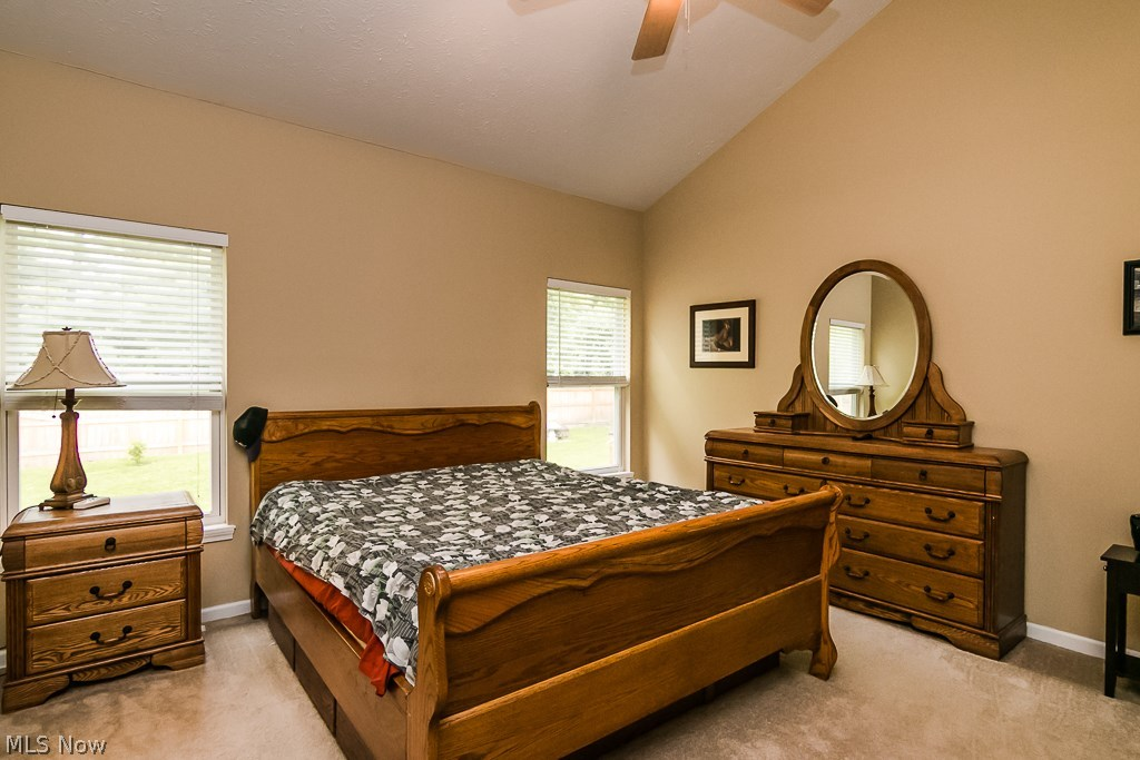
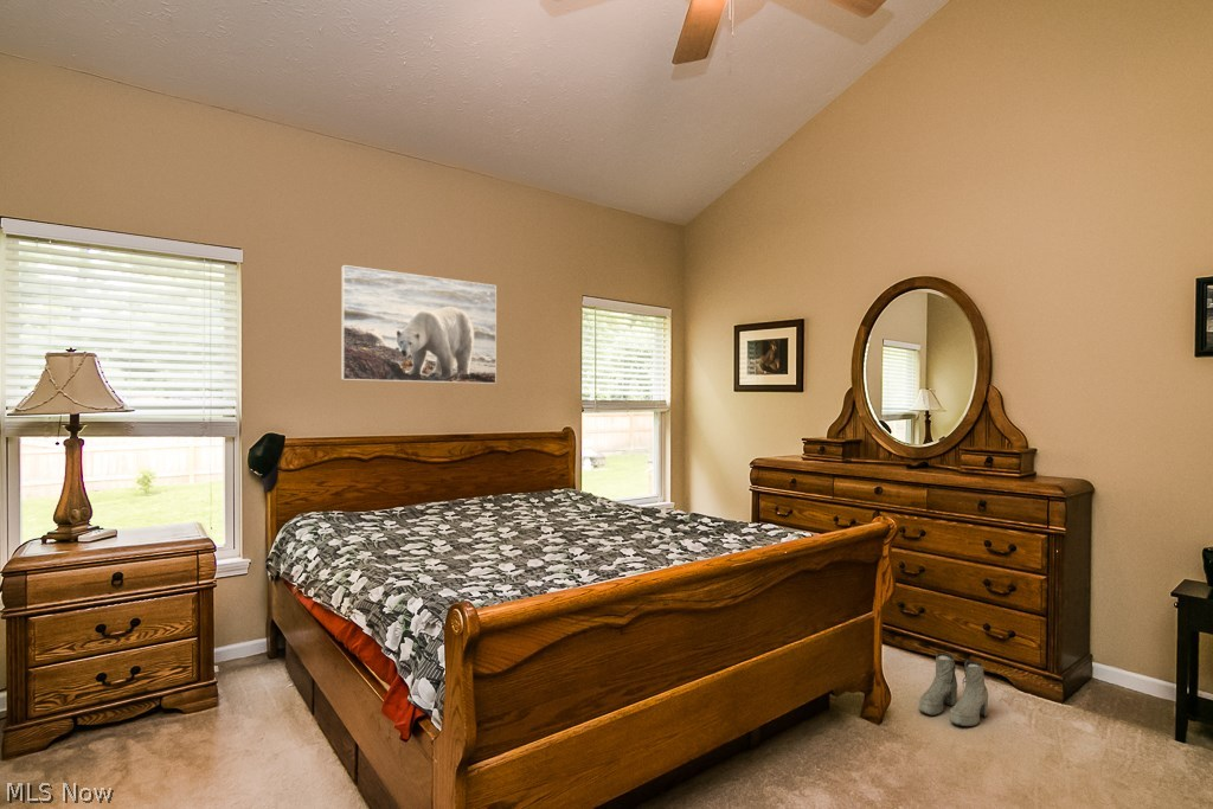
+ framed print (424, 328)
+ boots (954, 687)
